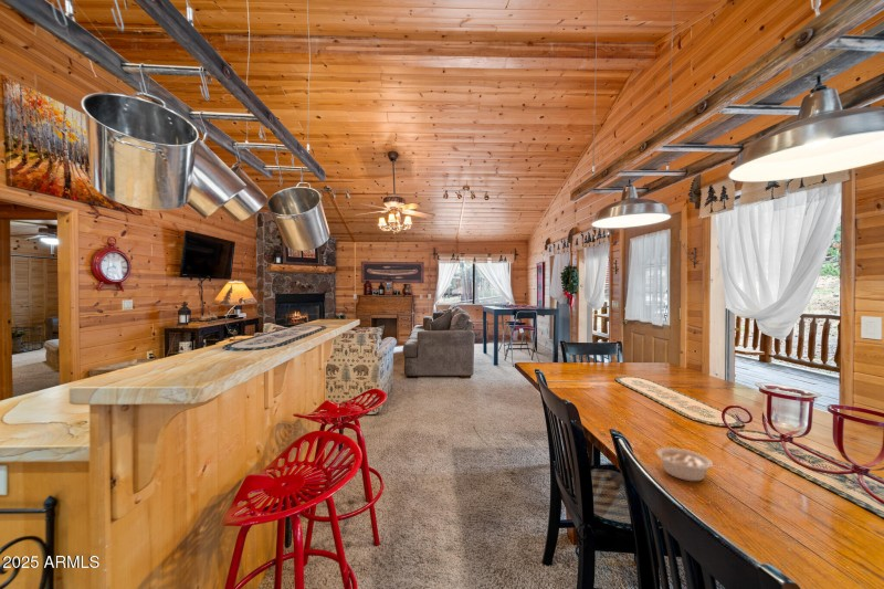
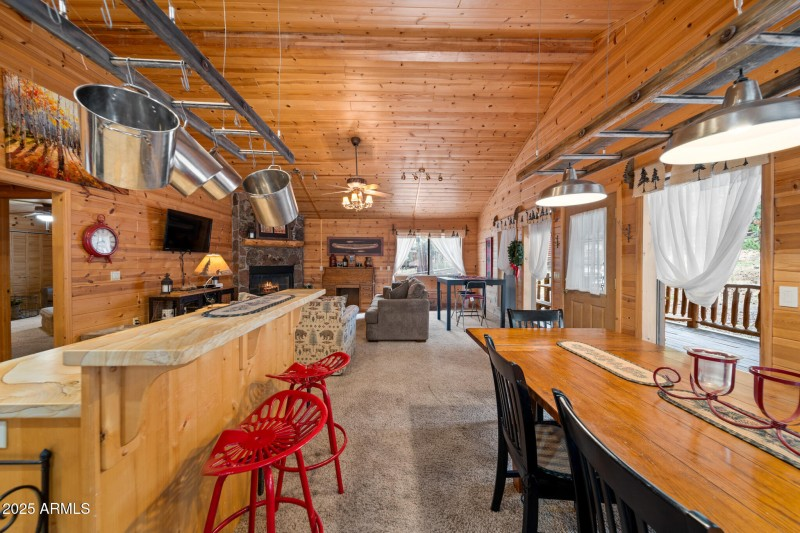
- legume (685, 463)
